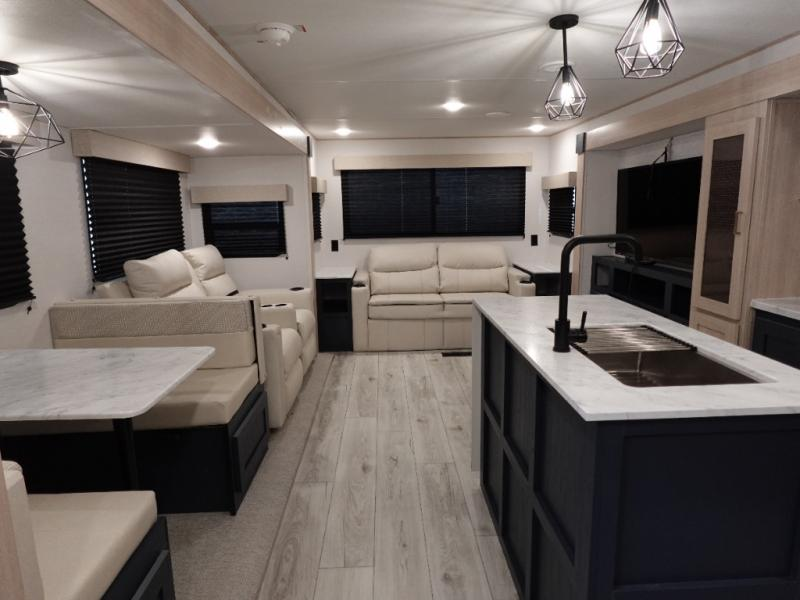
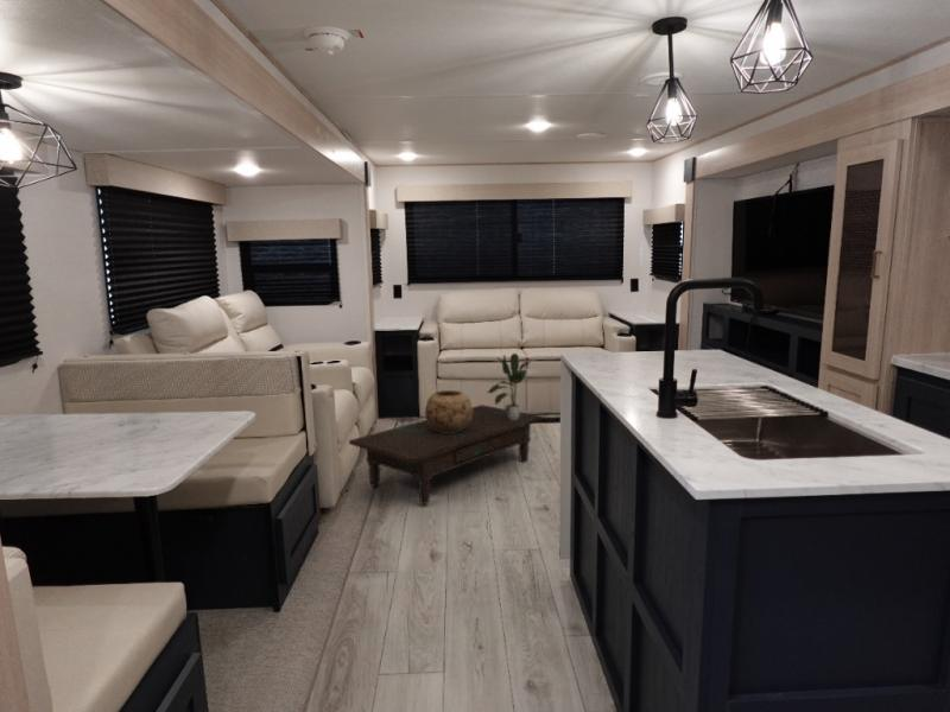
+ coffee table (452, 450)
+ decorative bowl (448, 411)
+ potted plant (509, 384)
